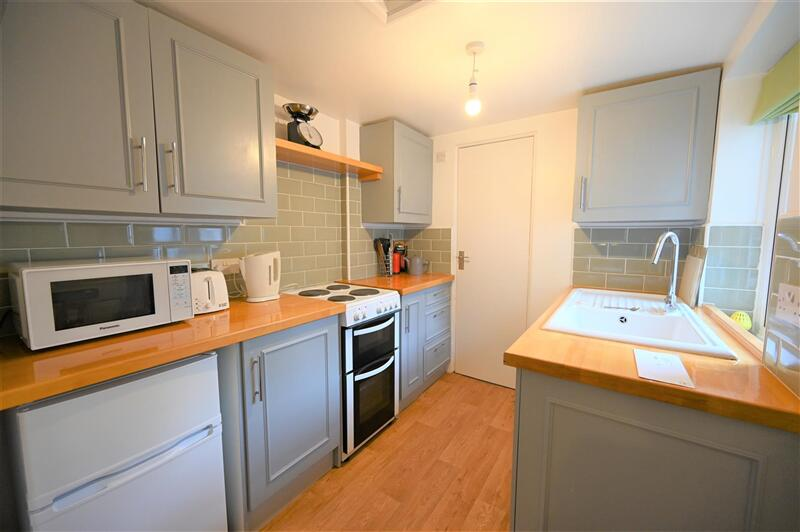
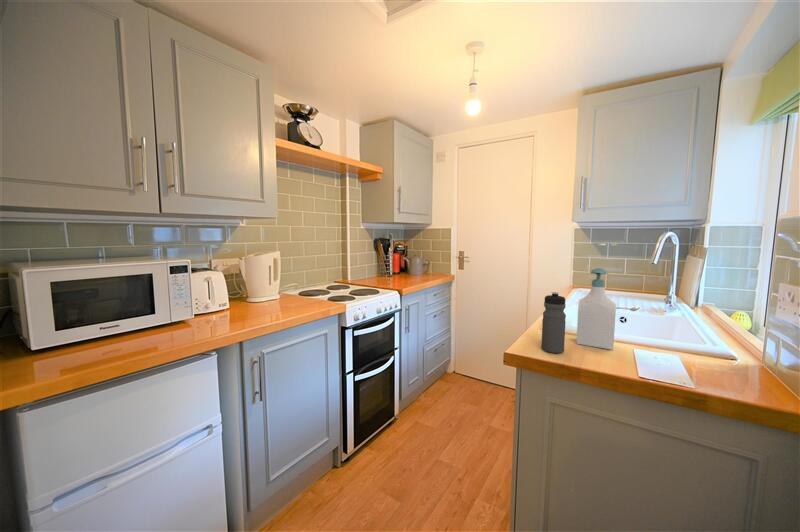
+ soap bottle (596, 306)
+ water bottle (553, 321)
